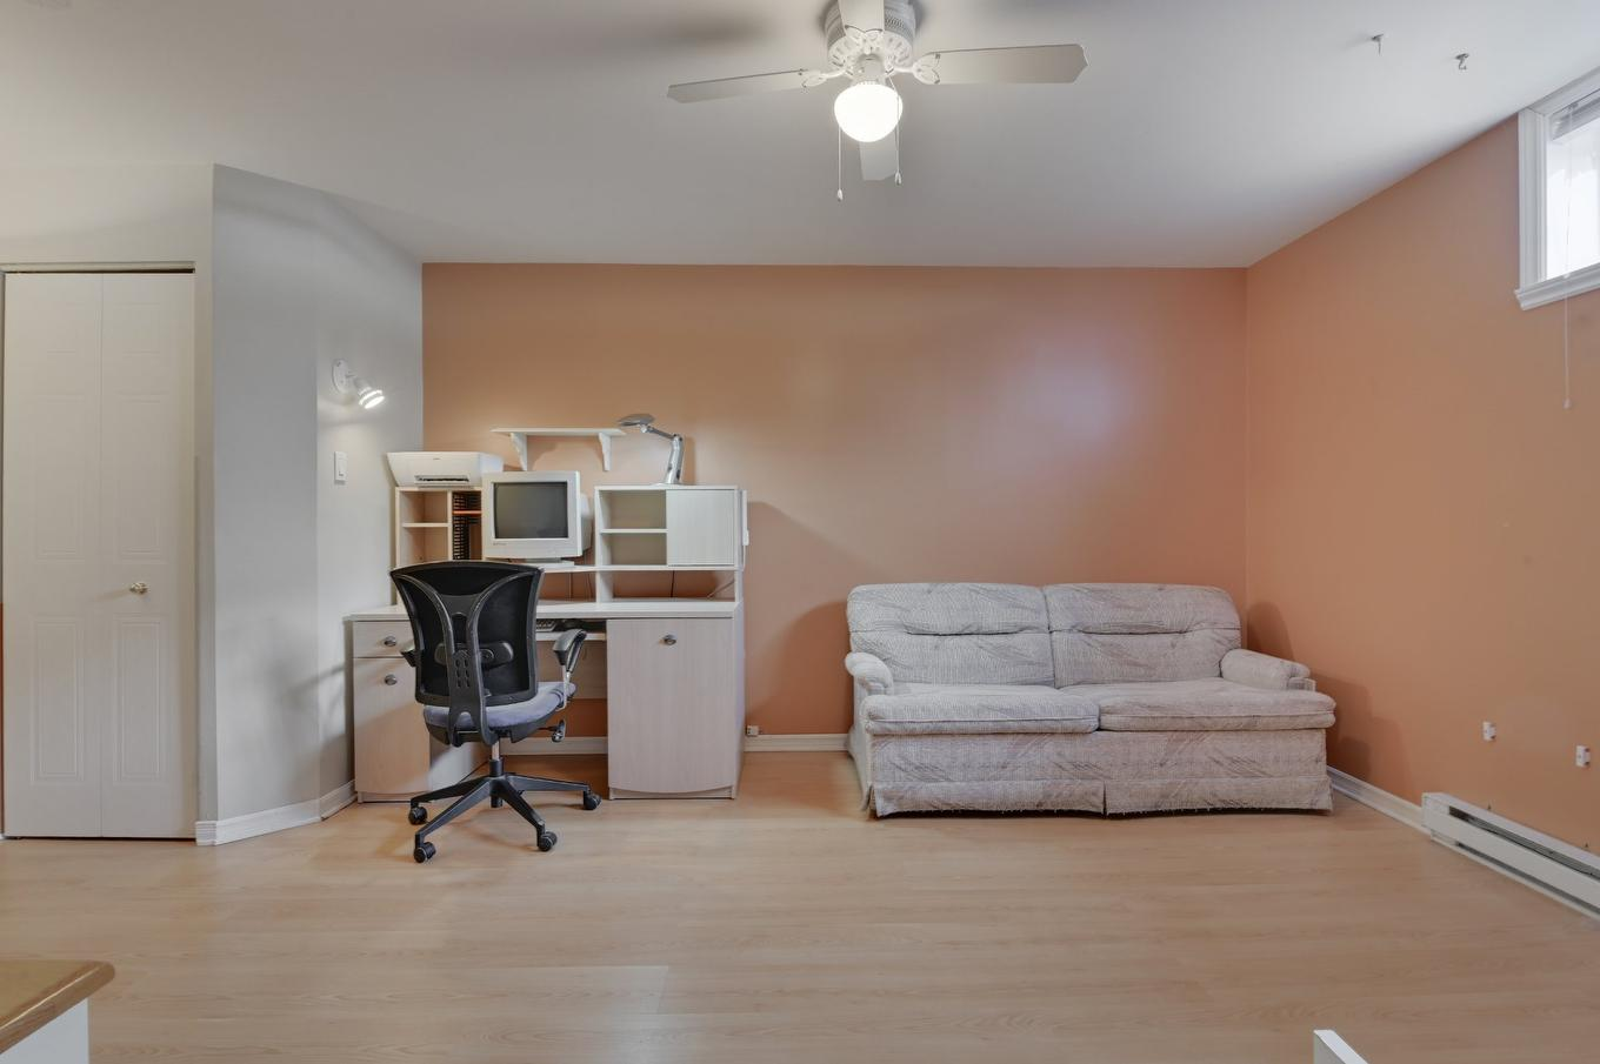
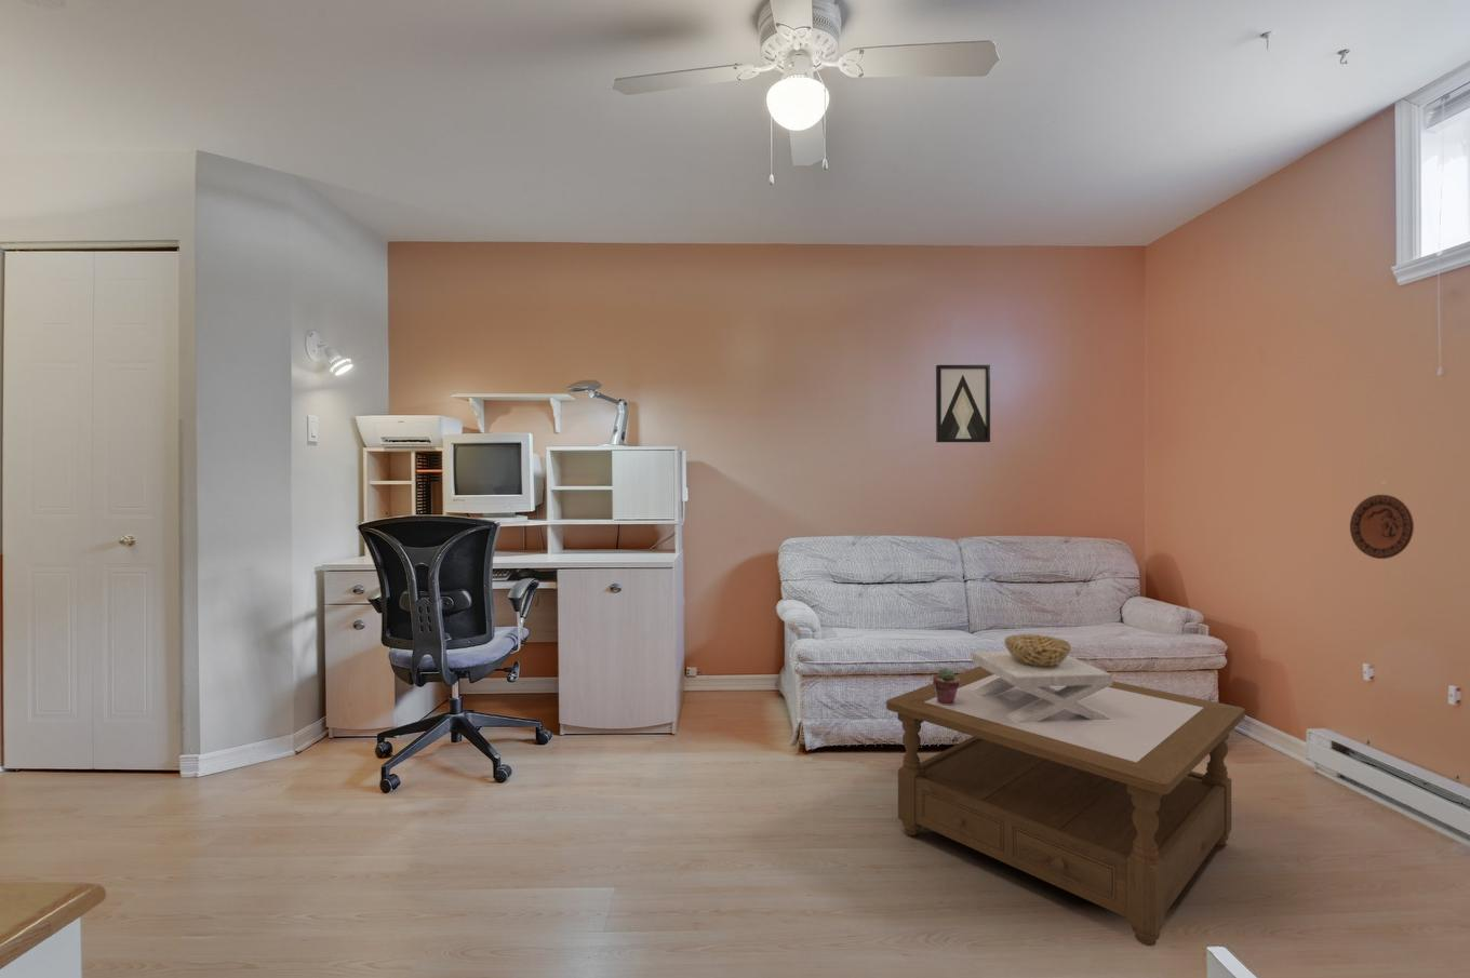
+ decorative plate (1382, 526)
+ decorative bowl (1037, 671)
+ potted succulent (946, 684)
+ coffee table (1062, 771)
+ wall art (963, 403)
